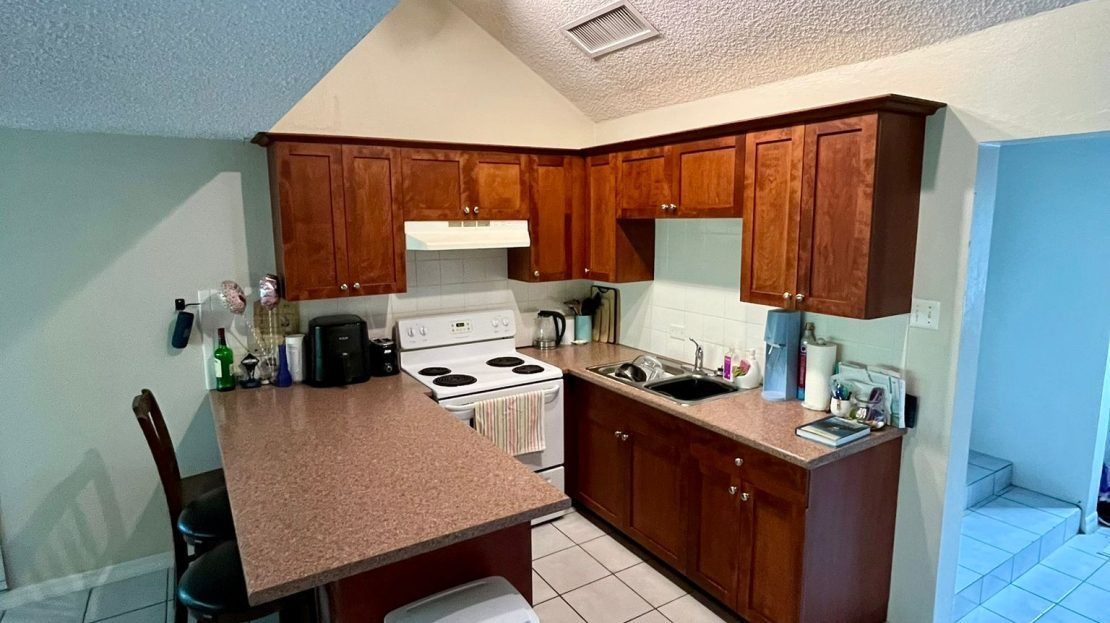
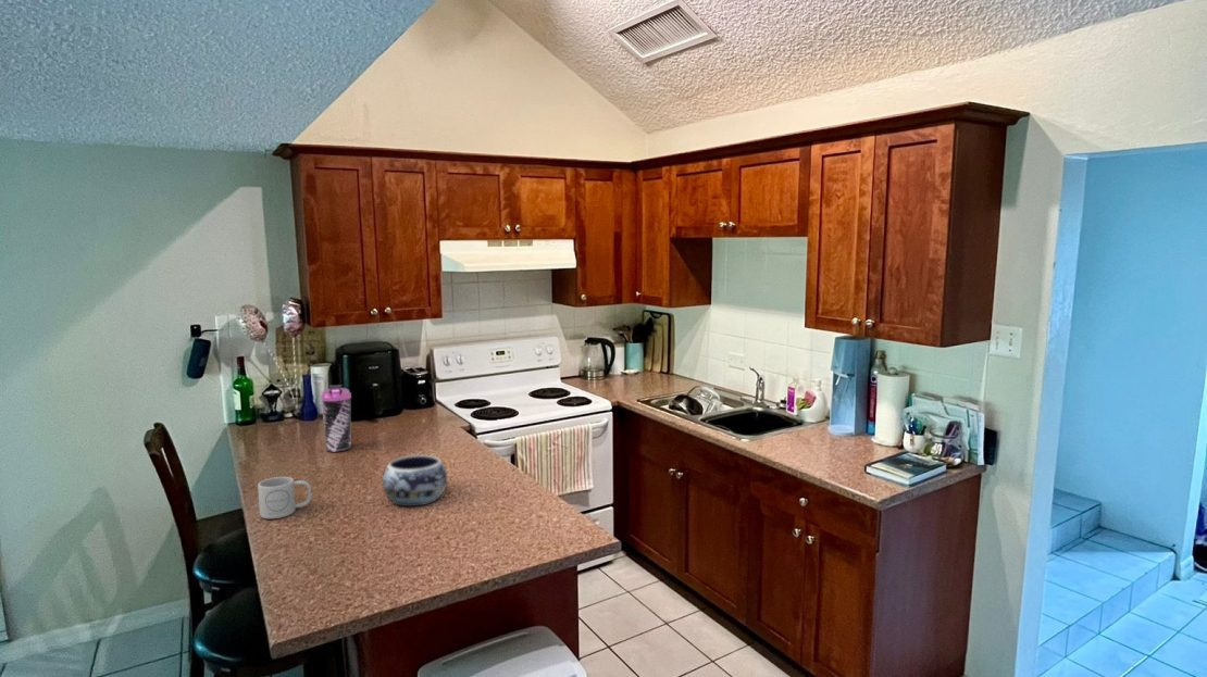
+ mug (285, 496)
+ water bottle (337, 417)
+ decorative bowl (414, 479)
